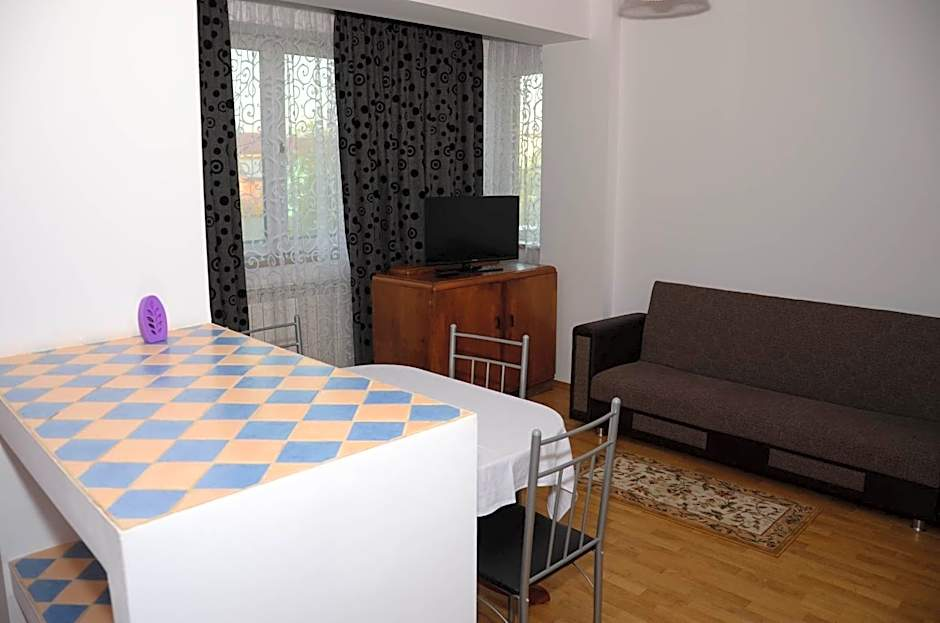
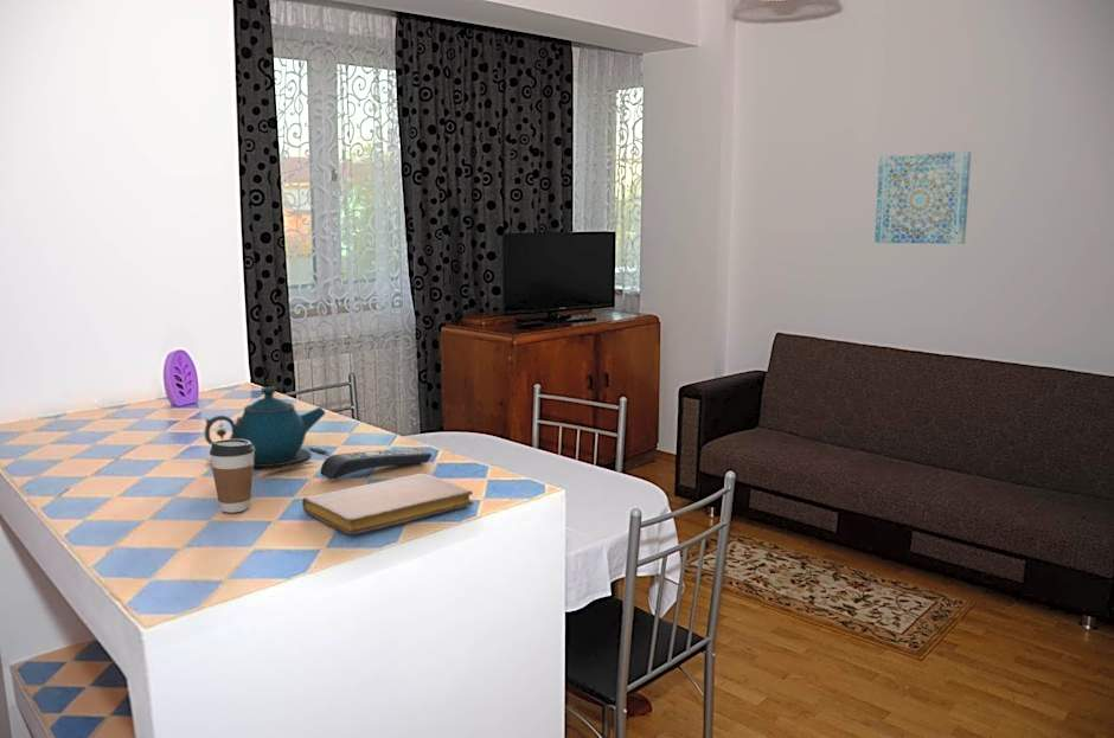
+ wall art (921, 198)
+ notebook (389, 500)
+ coffee cup (232, 475)
+ remote control (377, 460)
+ teapot (265, 422)
